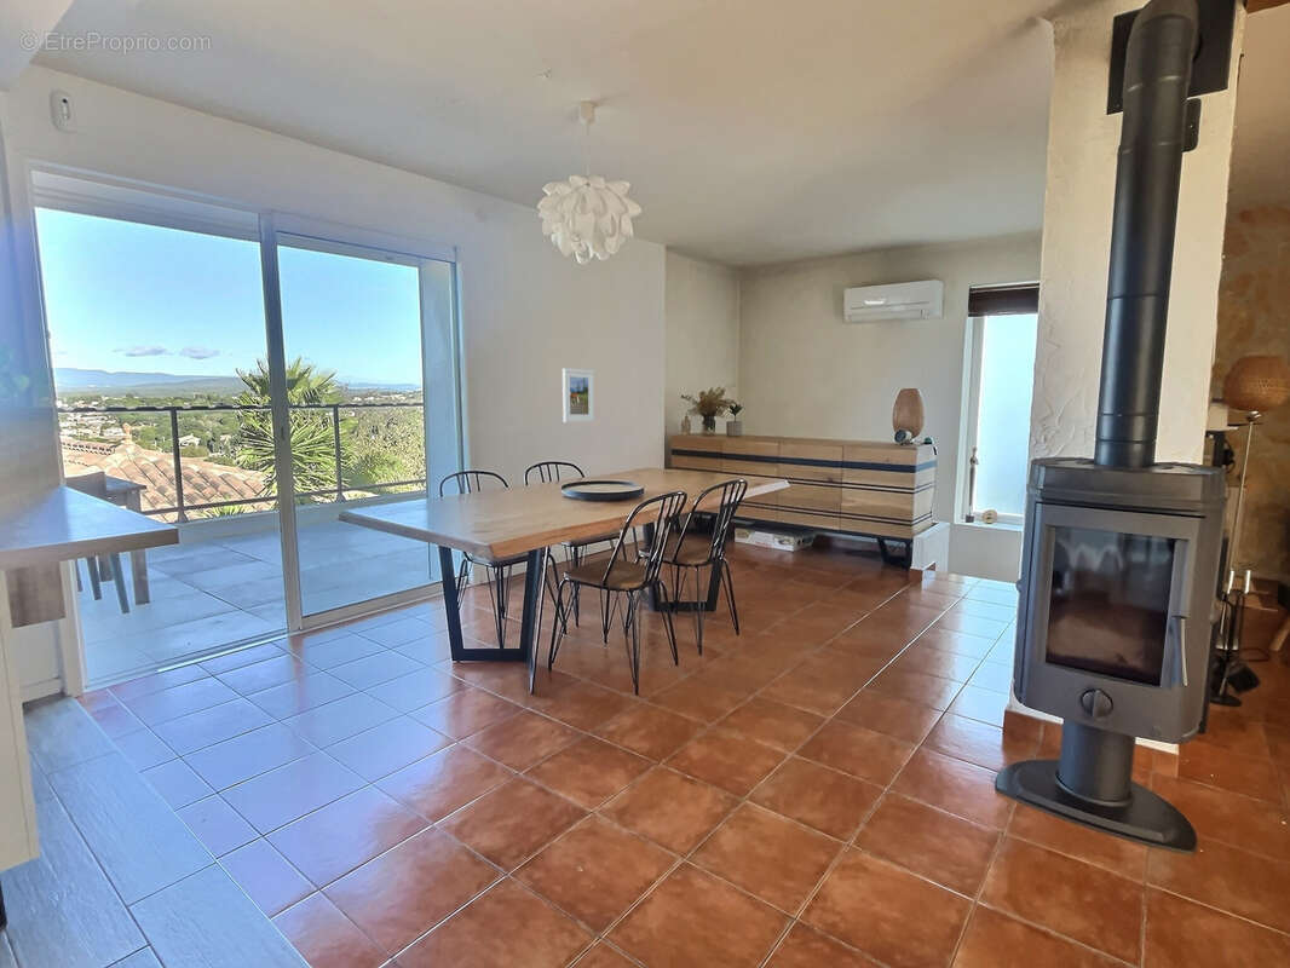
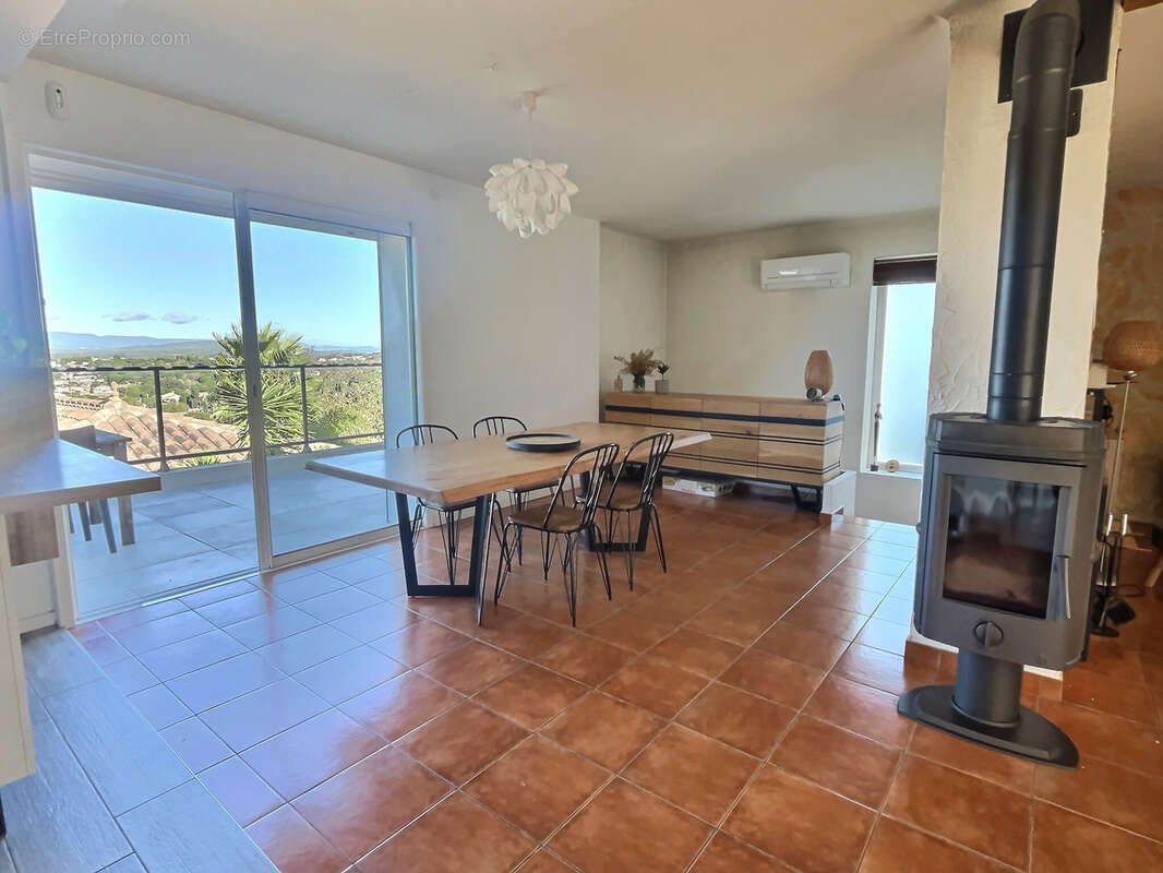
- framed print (578, 396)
